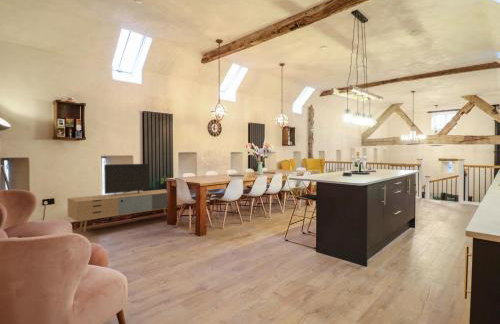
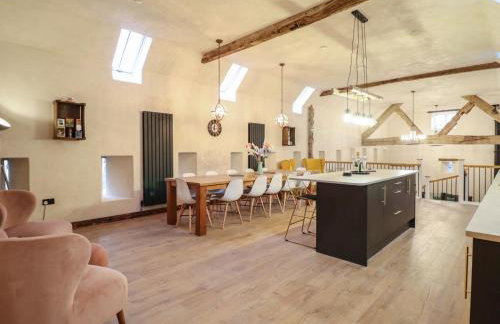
- media console (129, 193)
